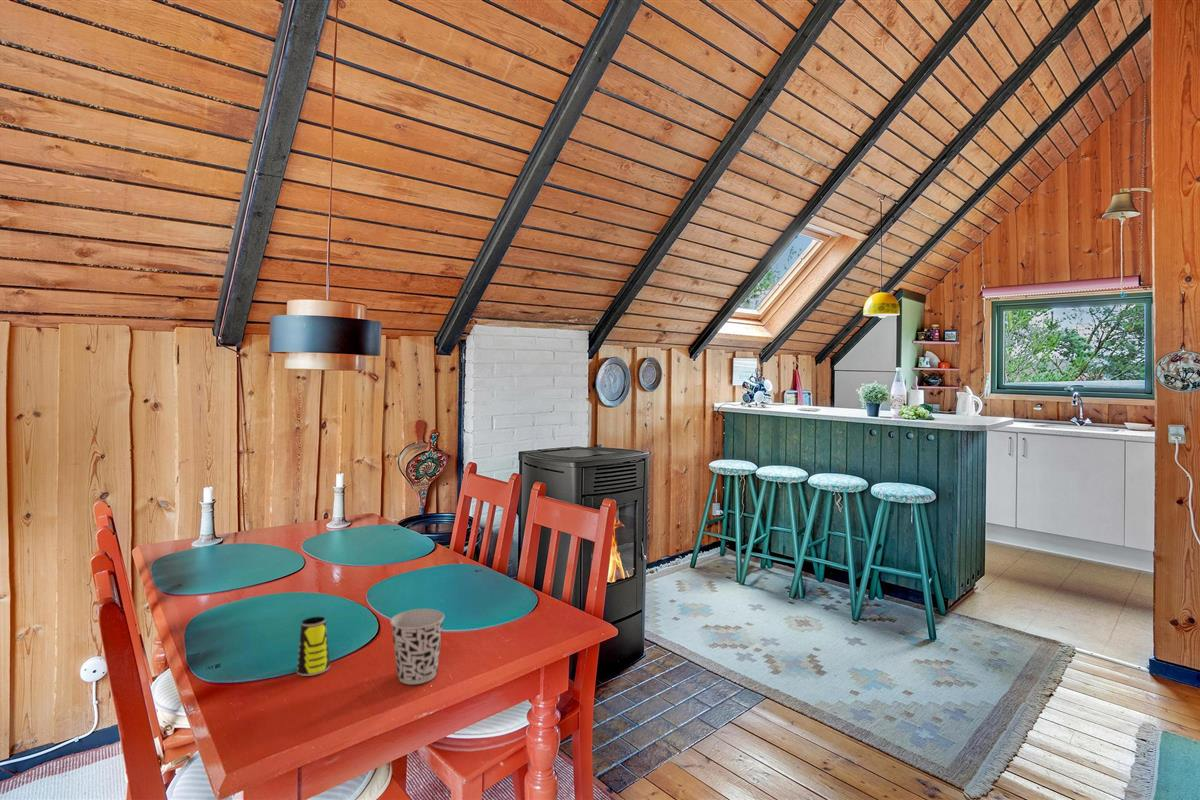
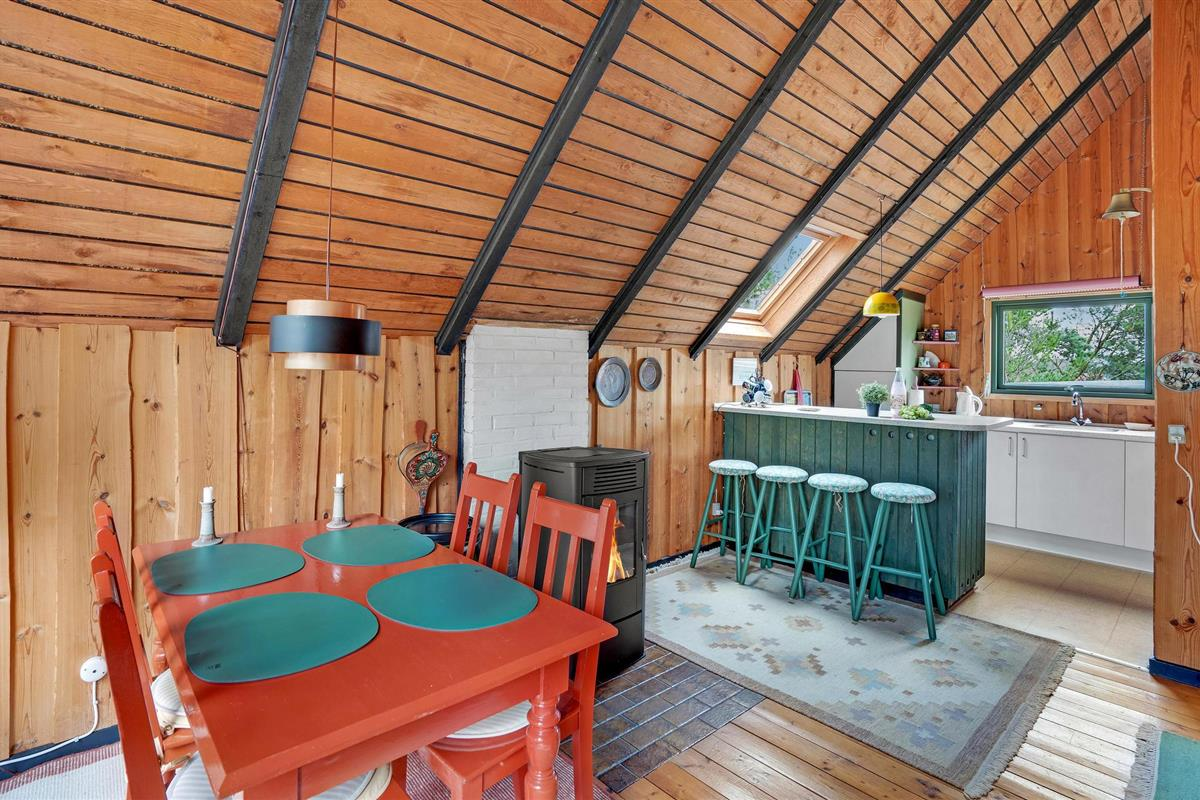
- cup (313, 644)
- cup (417, 646)
